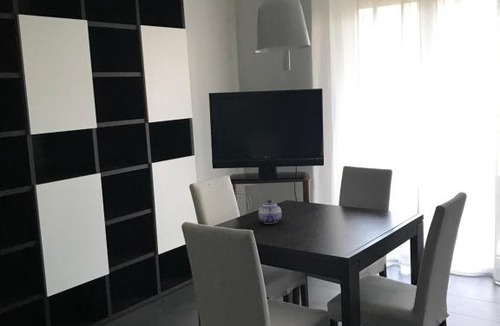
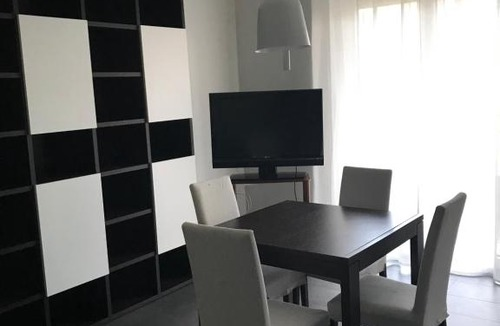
- teapot (269, 211)
